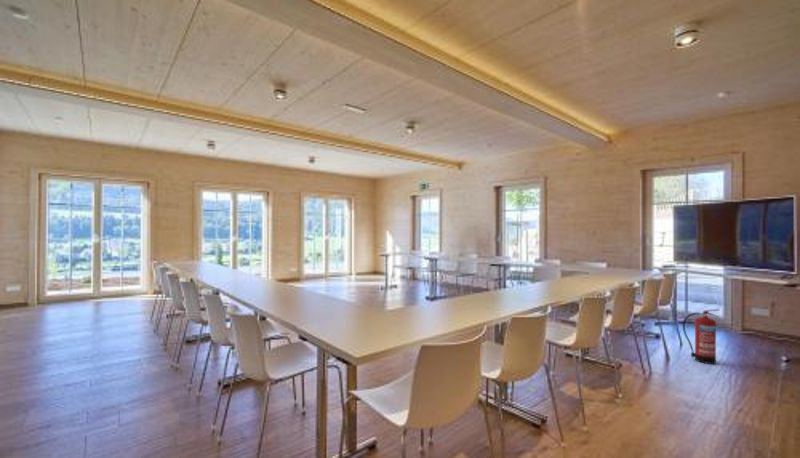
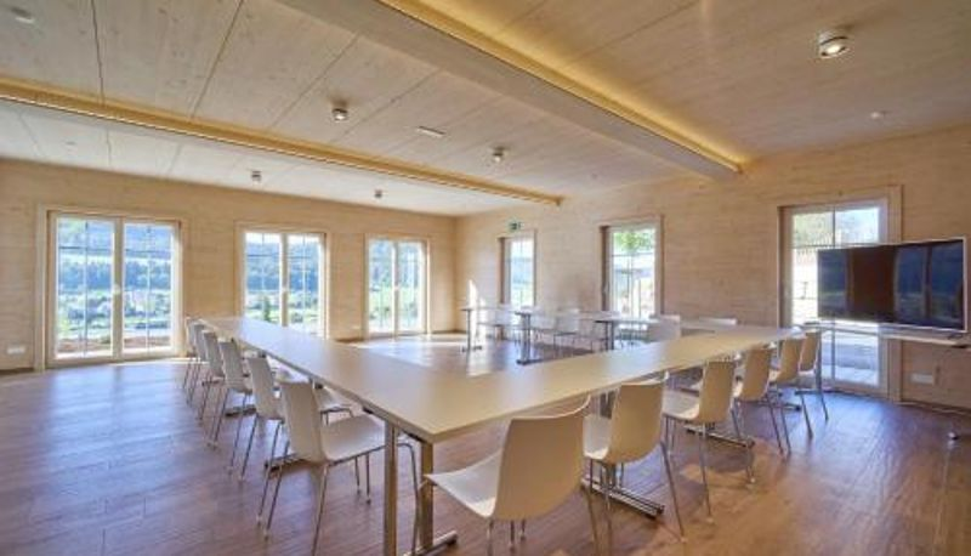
- fire extinguisher (700, 333)
